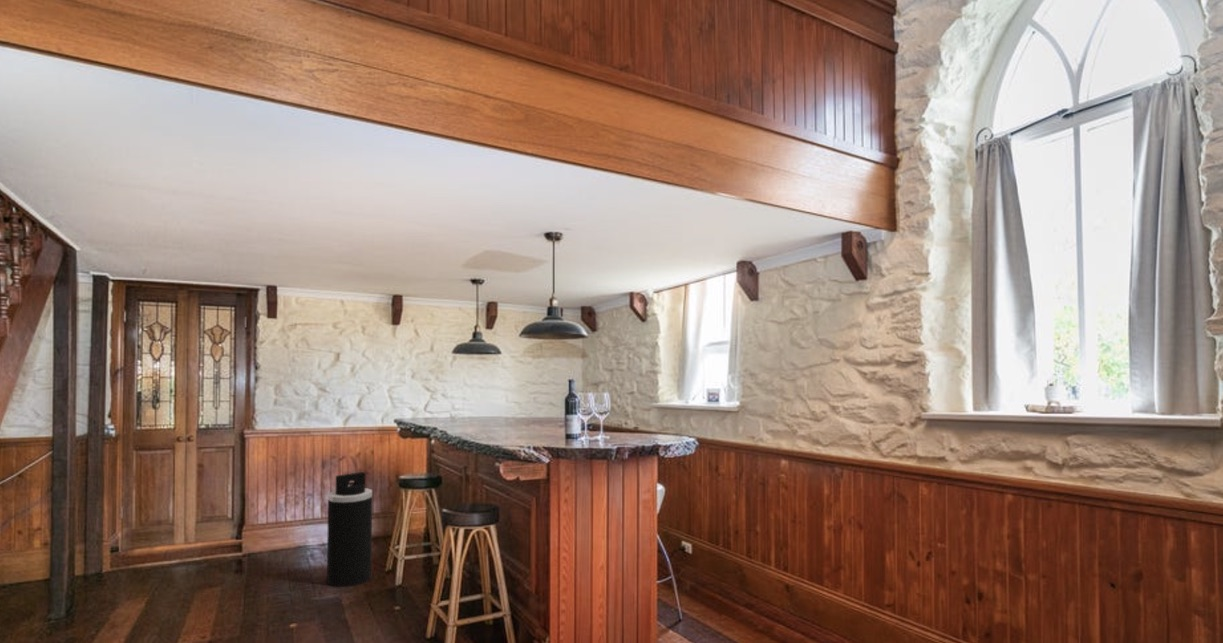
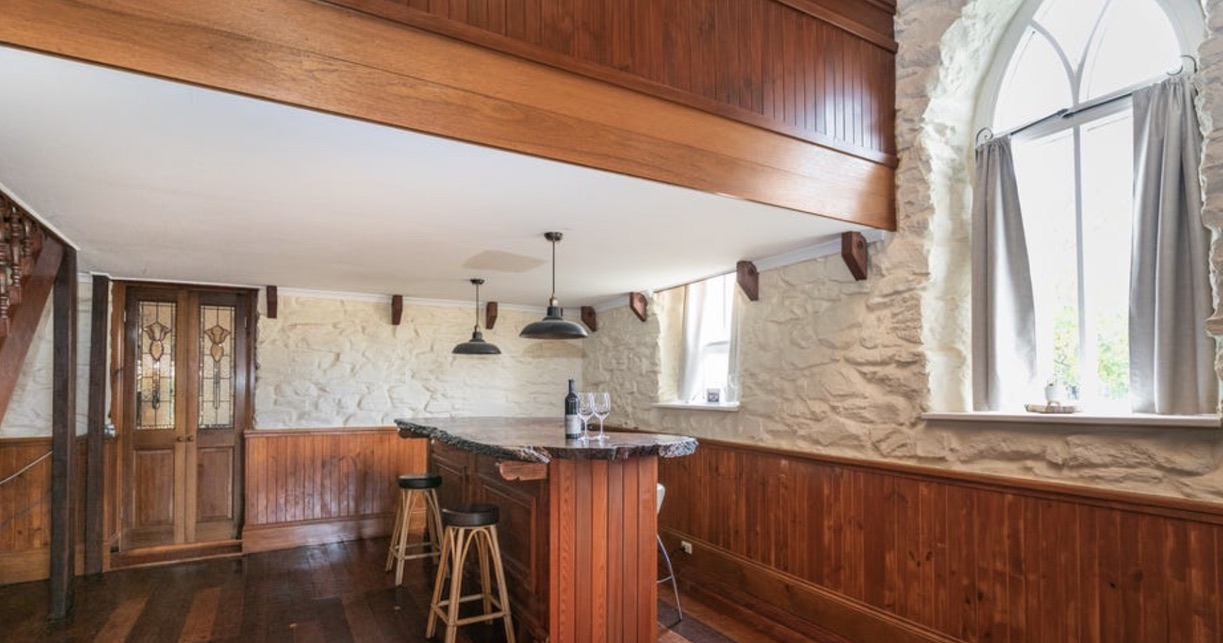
- trash can (350, 526)
